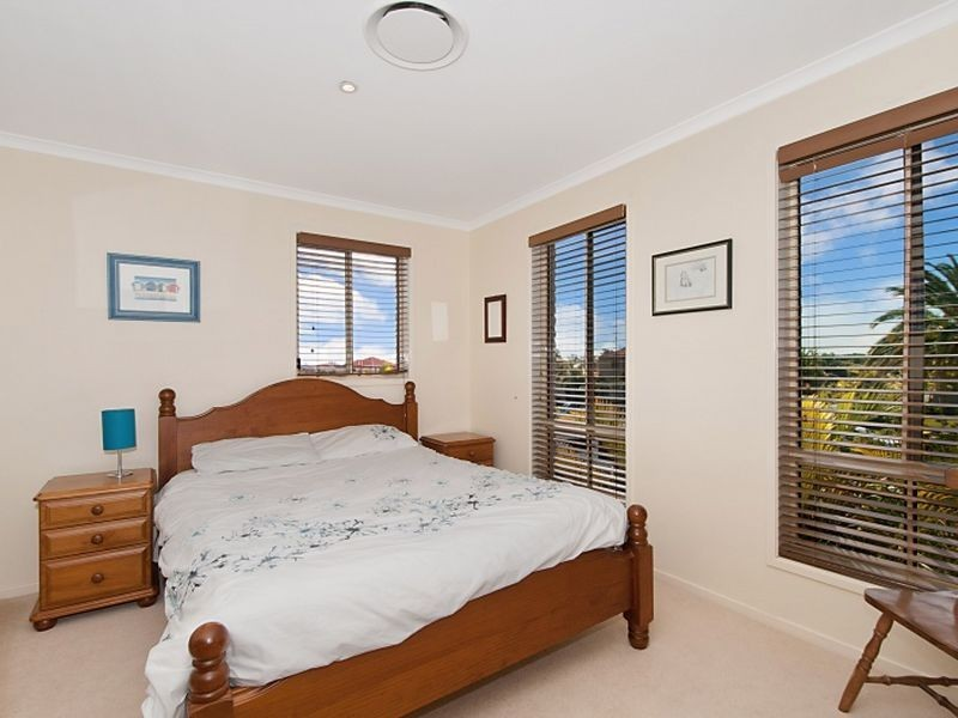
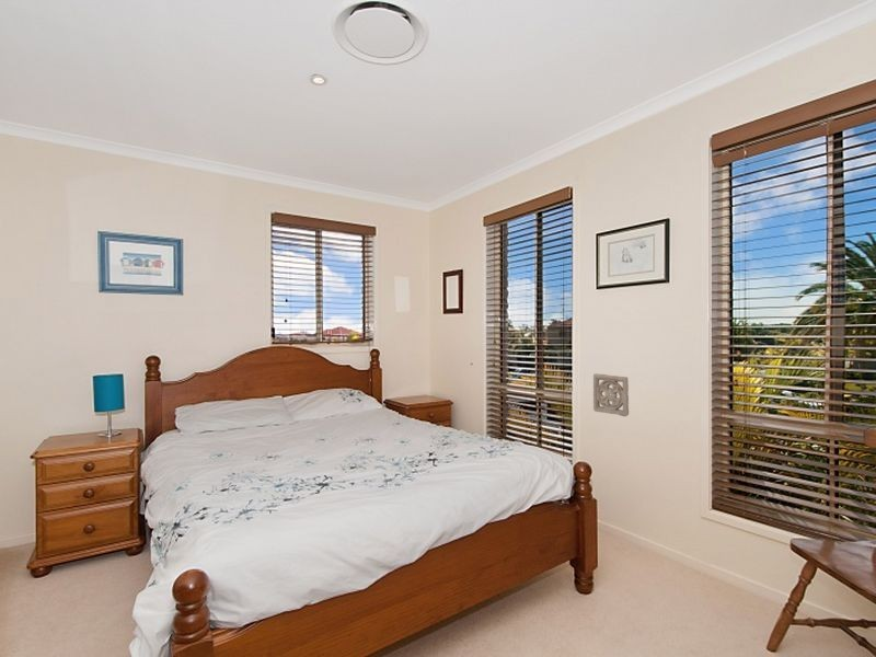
+ wall ornament (609, 394)
